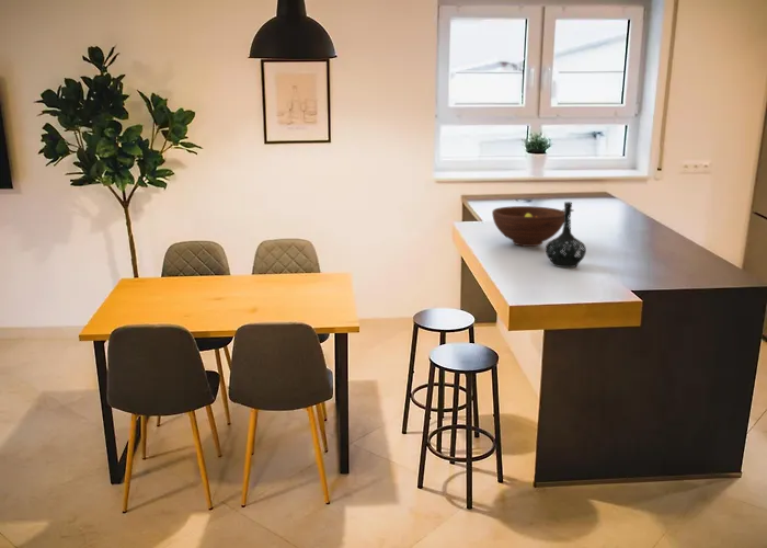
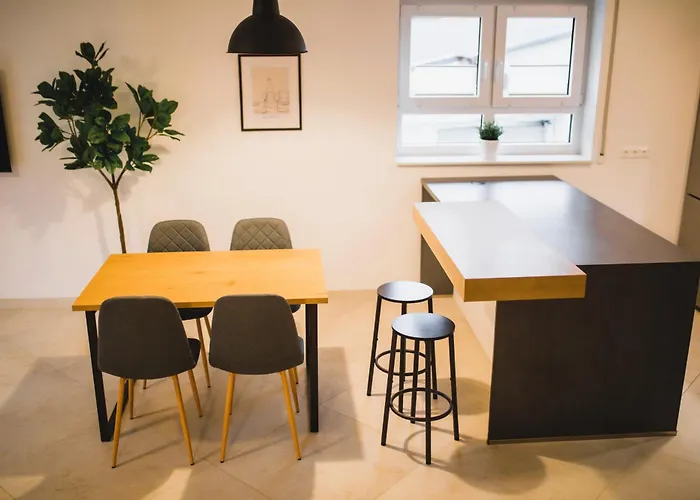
- bottle (566, 233)
- fruit bowl (528, 228)
